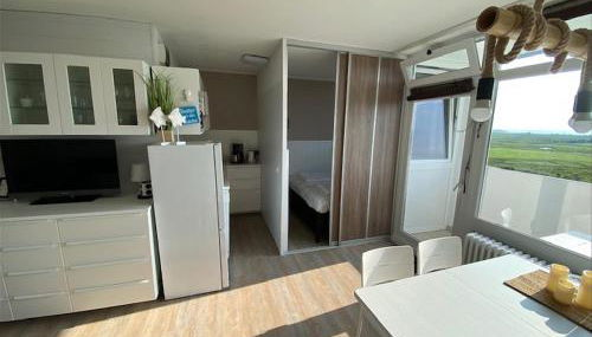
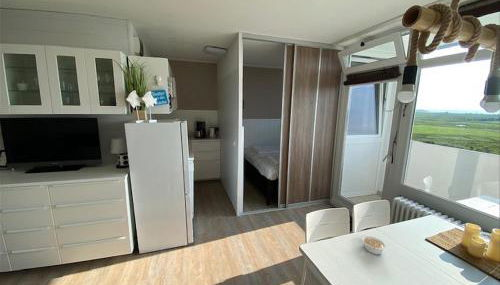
+ legume (374, 245)
